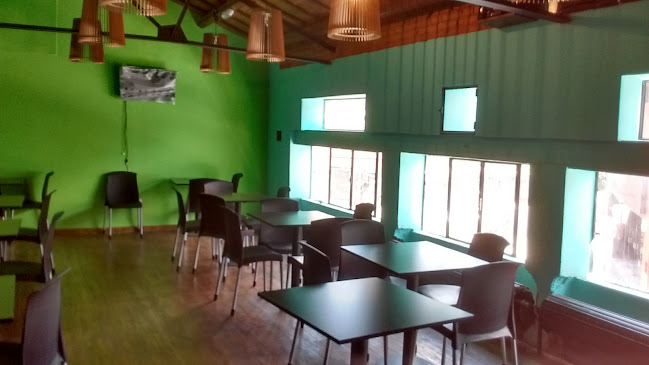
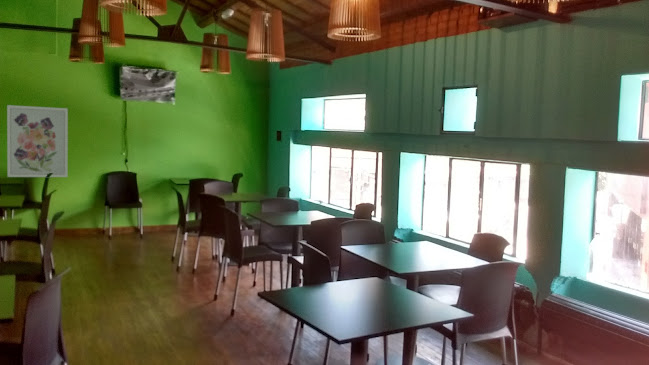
+ wall art (38, 142)
